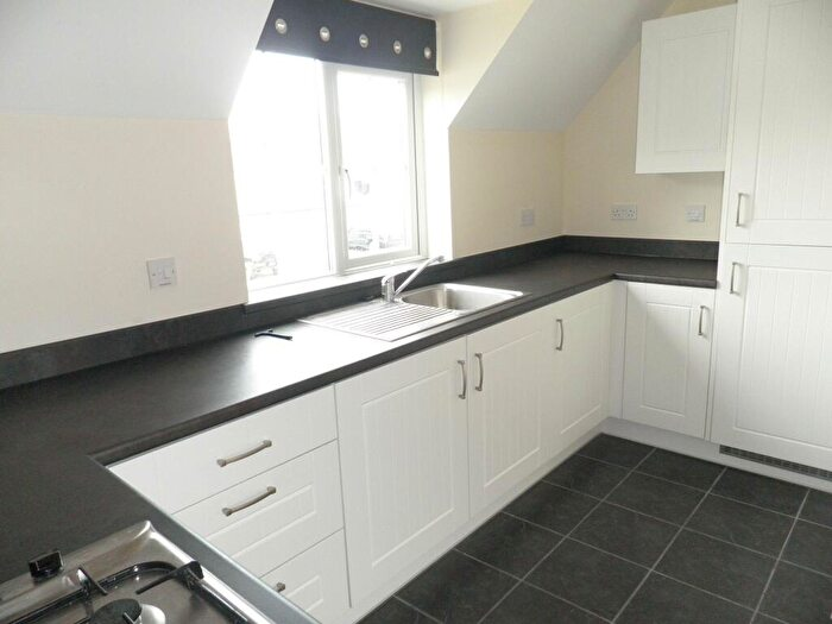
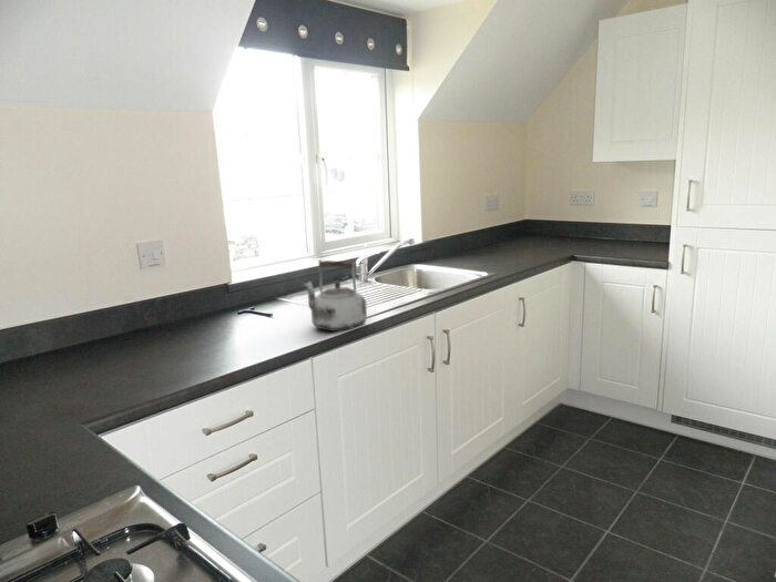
+ kettle (331, 293)
